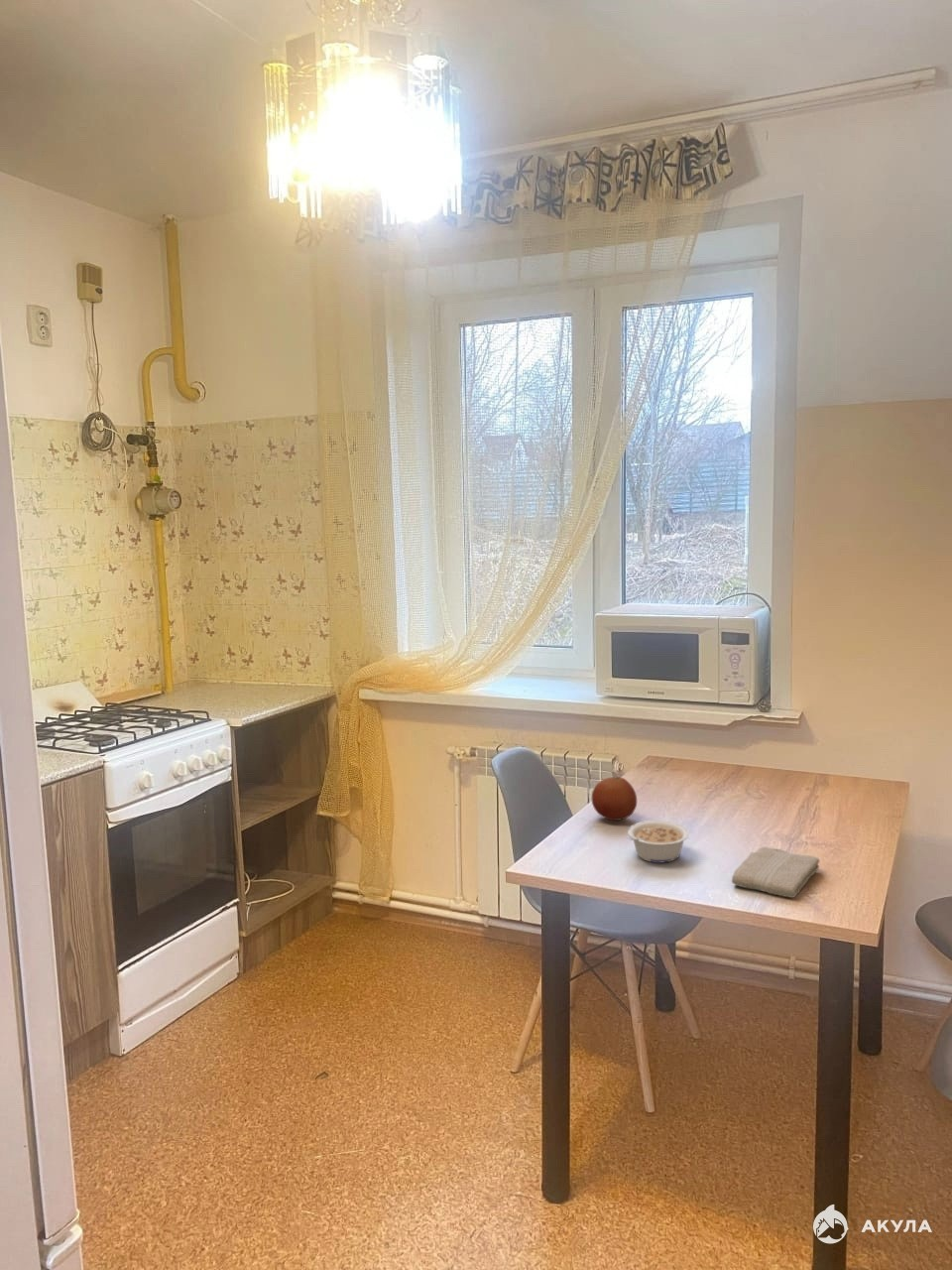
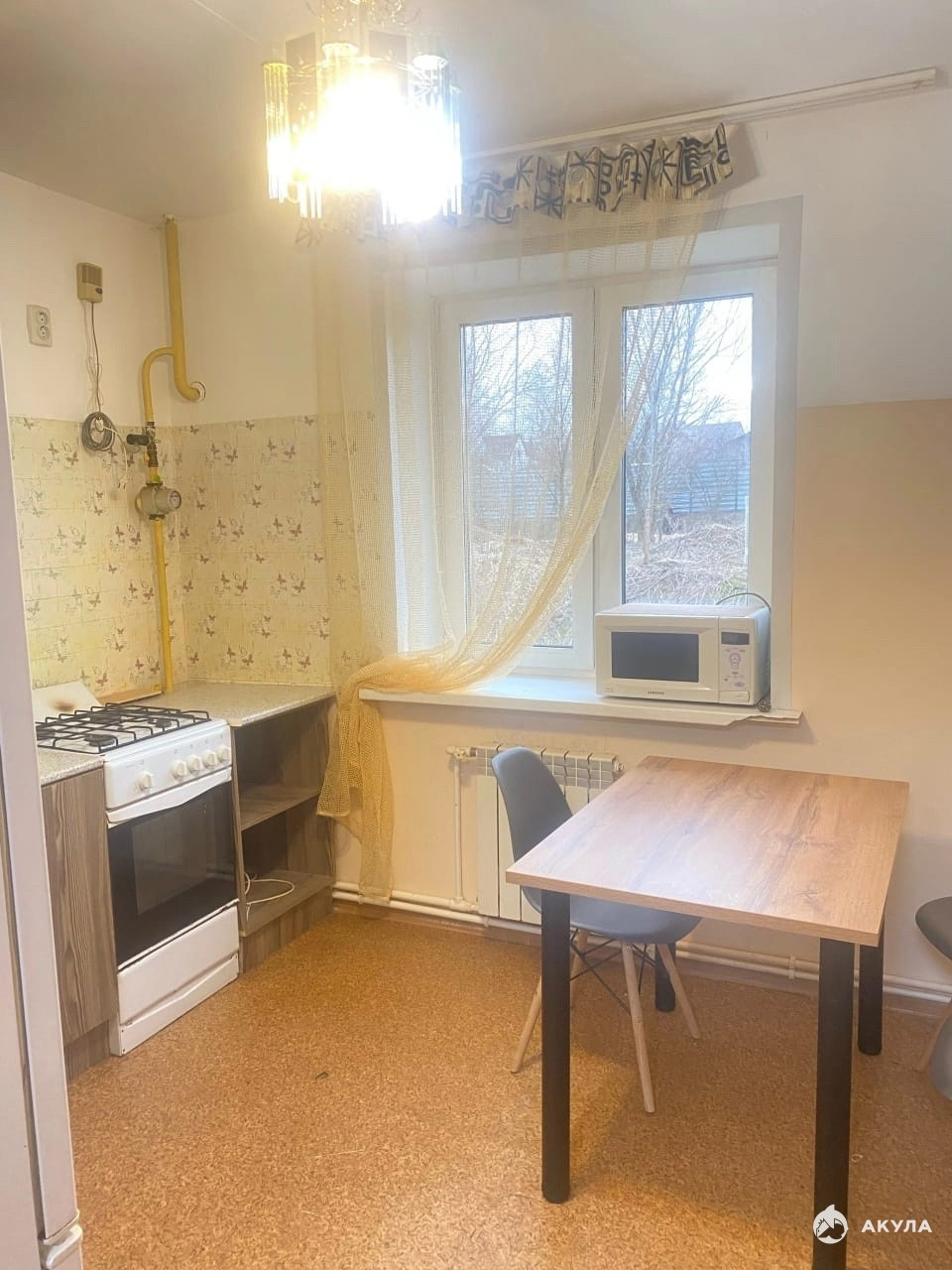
- washcloth (776, 870)
- legume (657, 841)
- fruit (614, 798)
